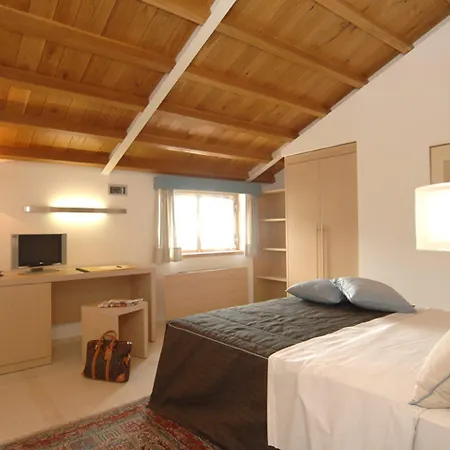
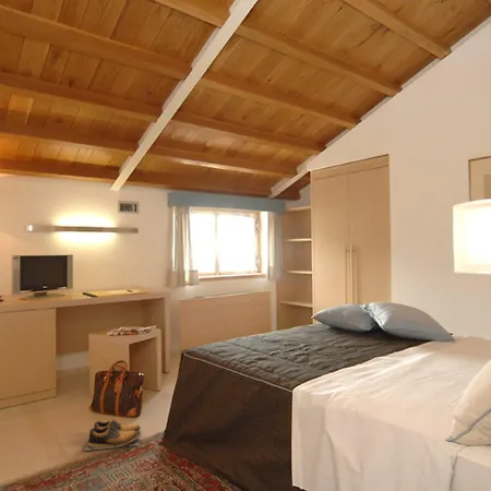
+ shoes (113, 431)
